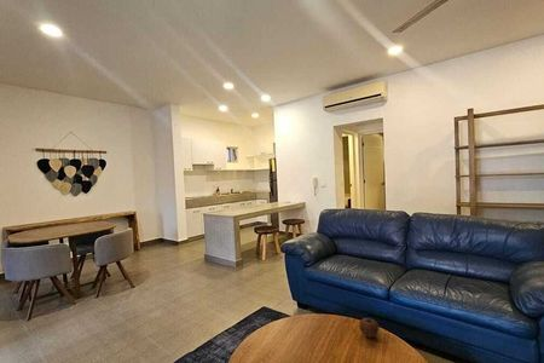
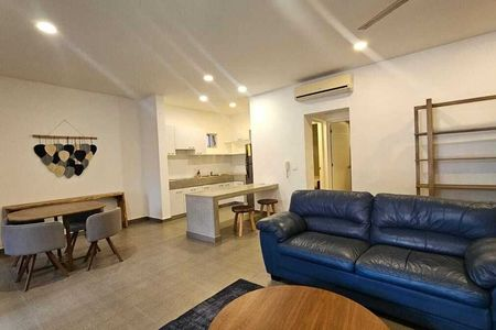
- fruit (369, 325)
